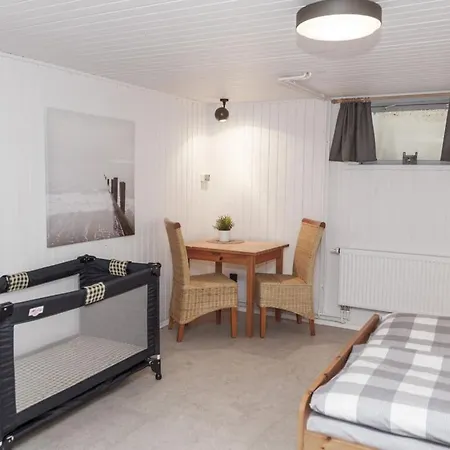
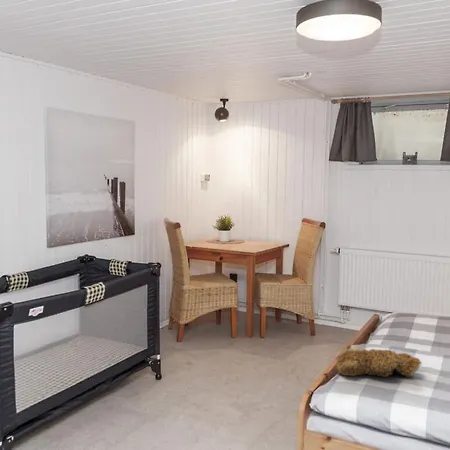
+ teddy bear (377, 358)
